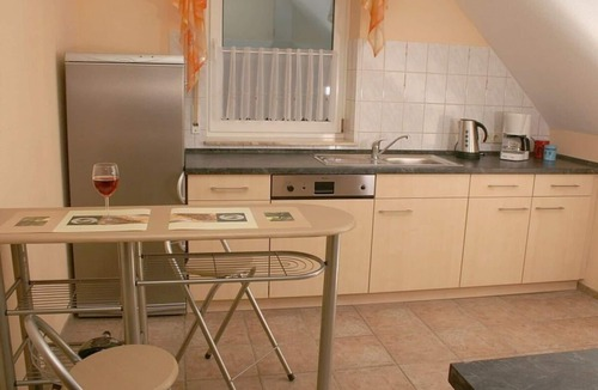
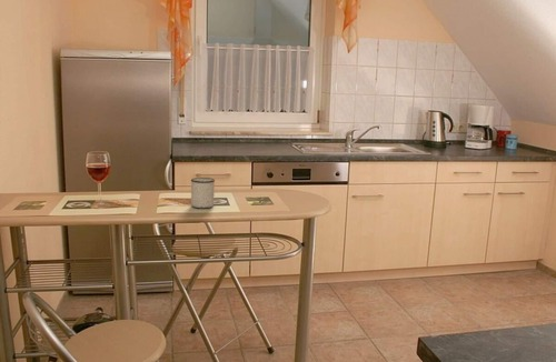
+ mug (201, 191)
